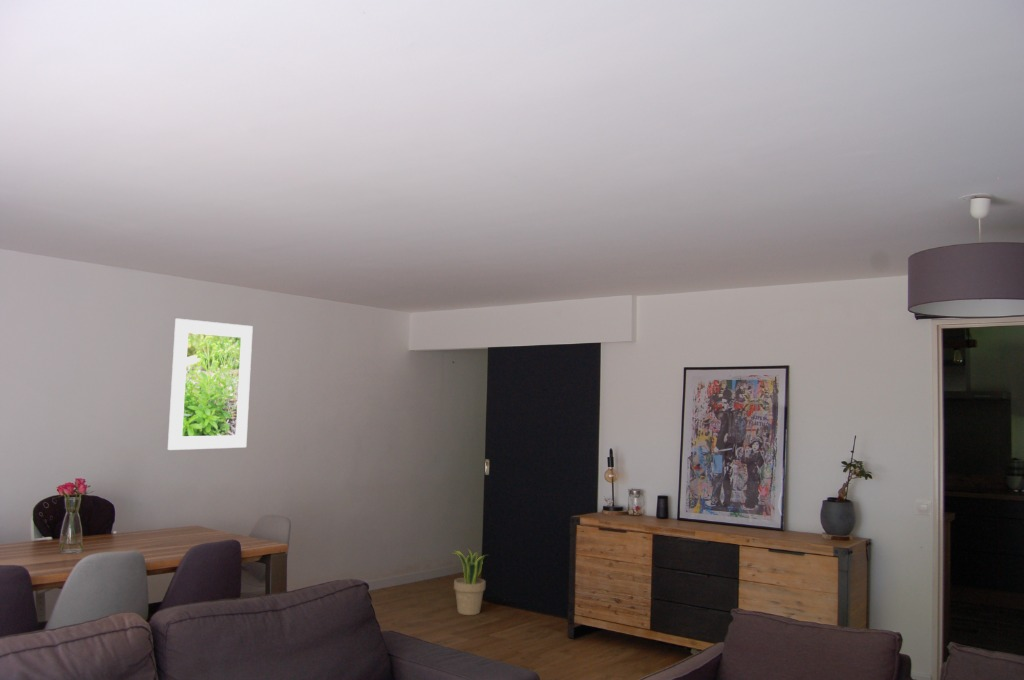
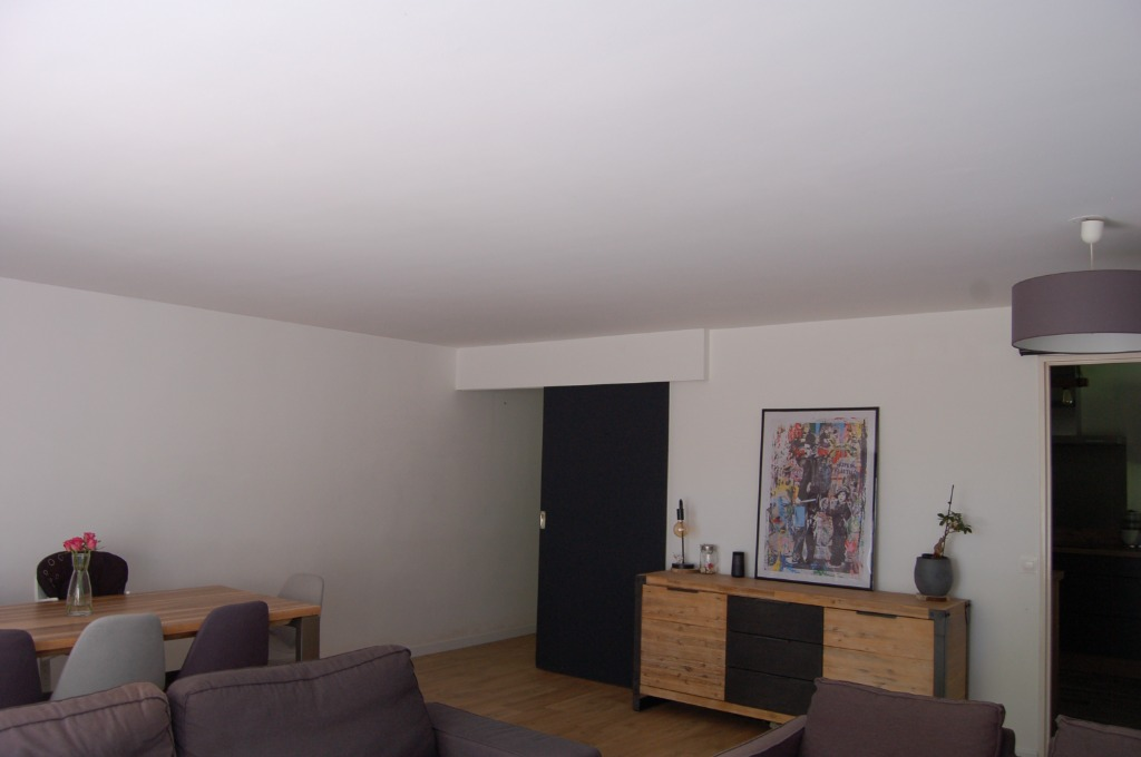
- potted plant (468, 580)
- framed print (212, 385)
